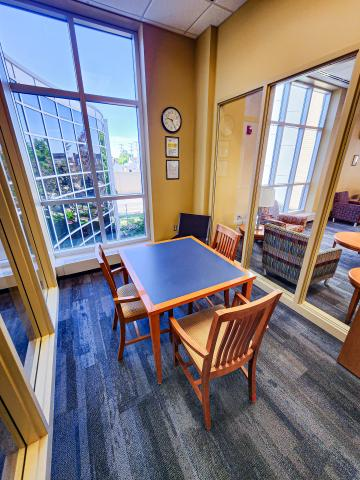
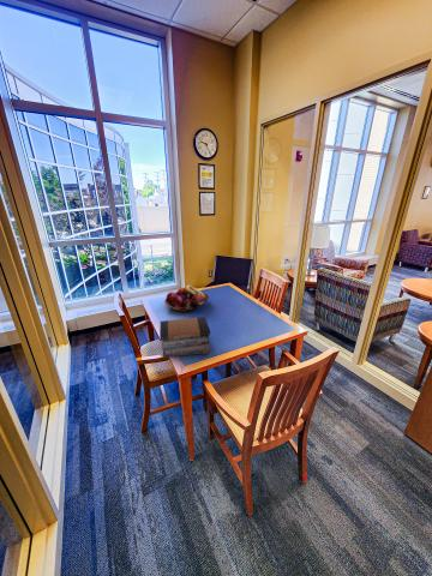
+ fruit basket (187, 296)
+ book stack (184, 336)
